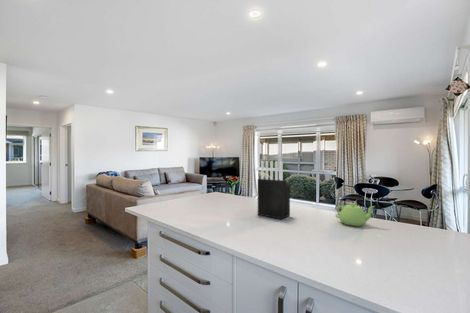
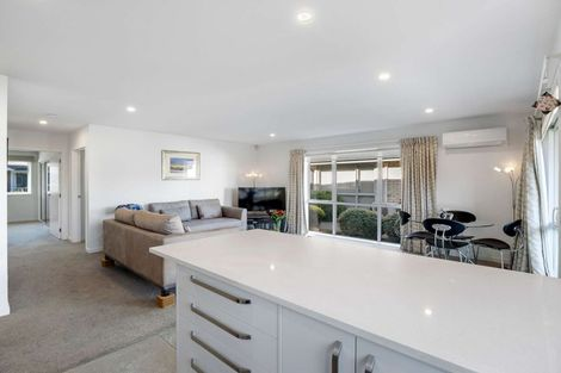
- teapot (354, 213)
- knife block (274, 188)
